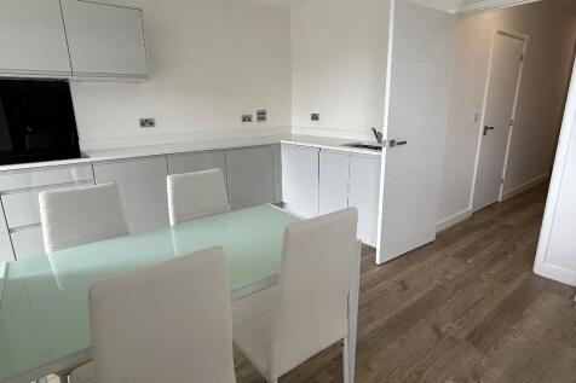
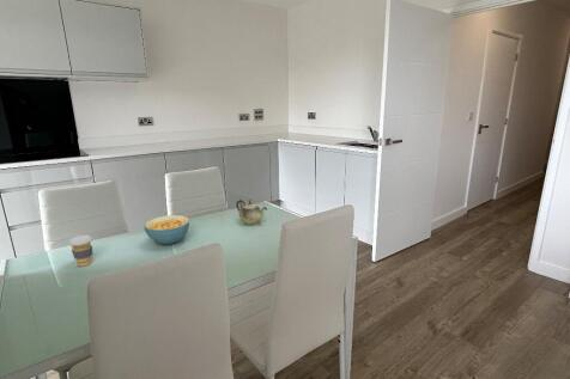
+ teapot (251, 210)
+ coffee cup (81, 250)
+ cereal bowl (168, 232)
